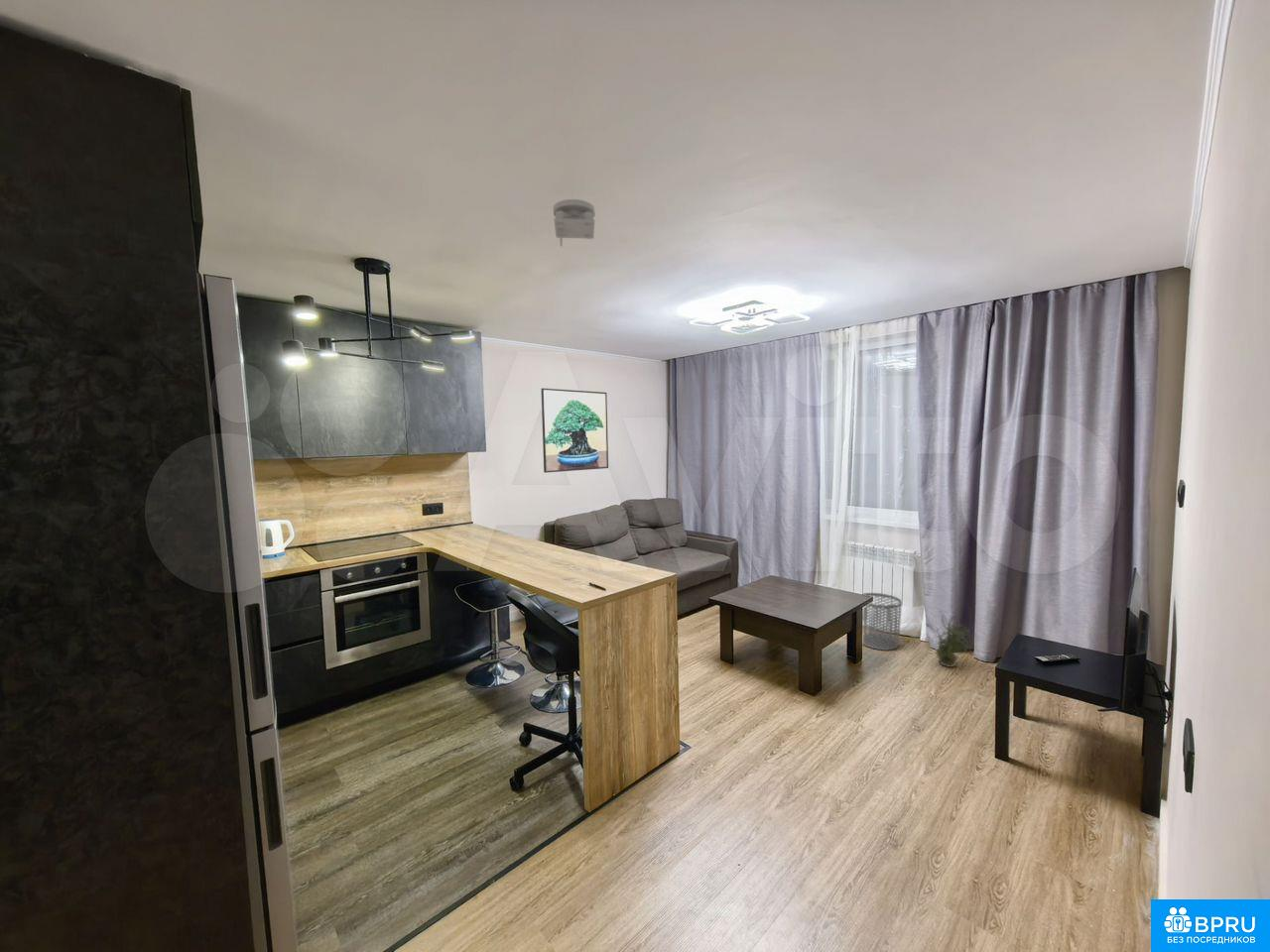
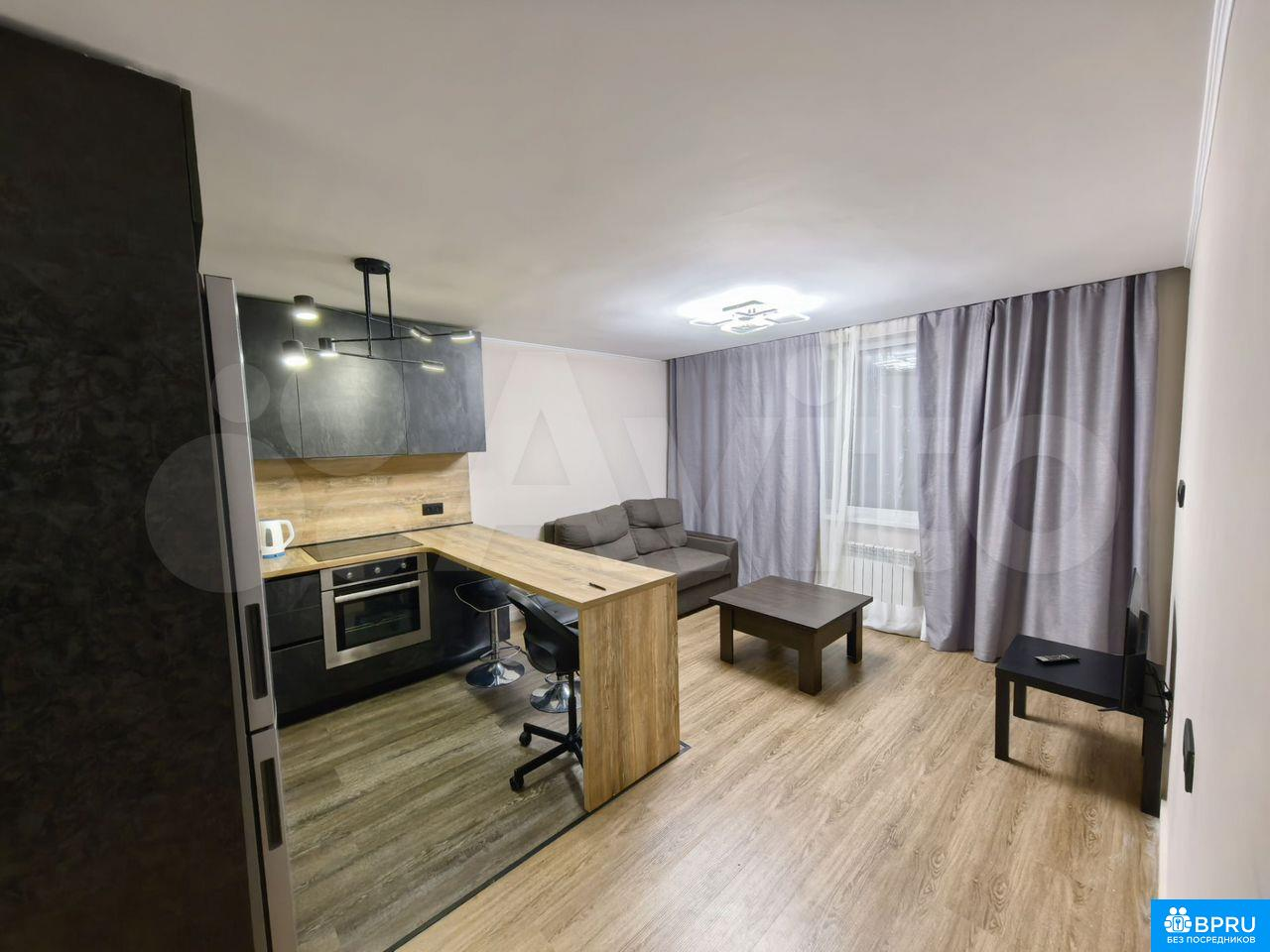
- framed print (576, 430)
- smoke detector (574, 226)
- potted plant (952, 641)
- waste bin (879, 621)
